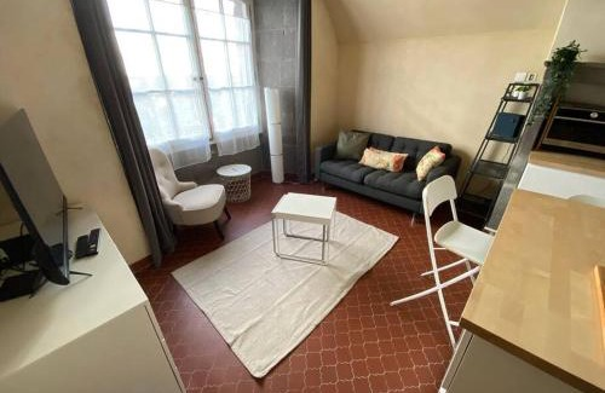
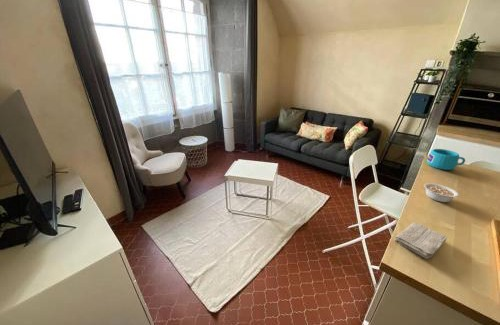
+ cup (446, 159)
+ legume (440, 193)
+ washcloth (420, 238)
